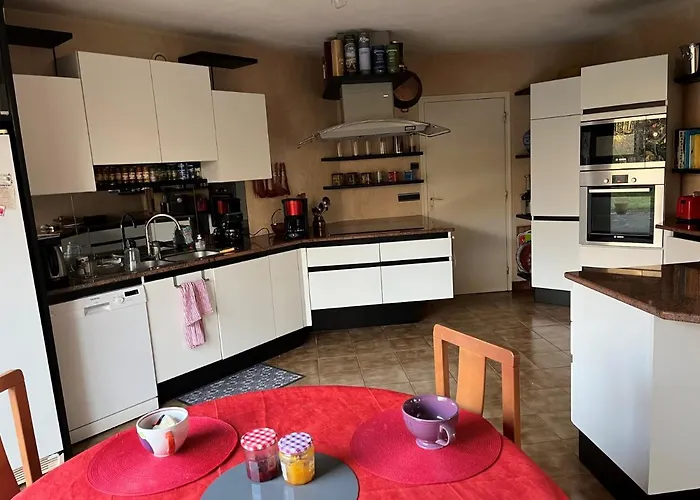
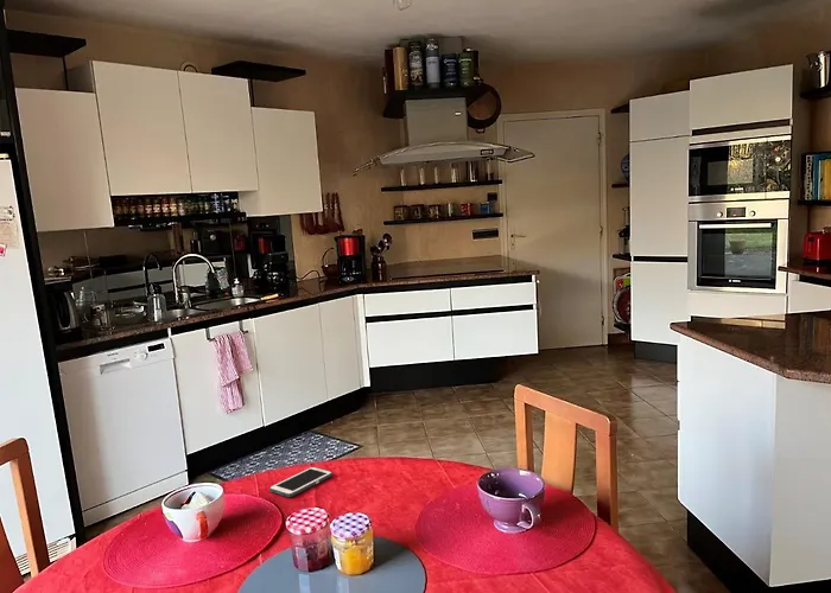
+ cell phone (302, 480)
